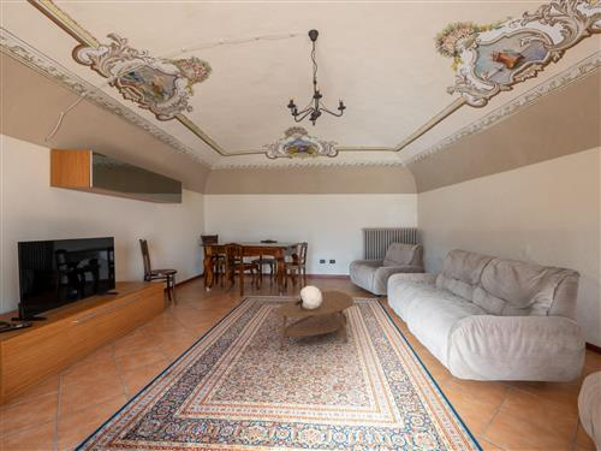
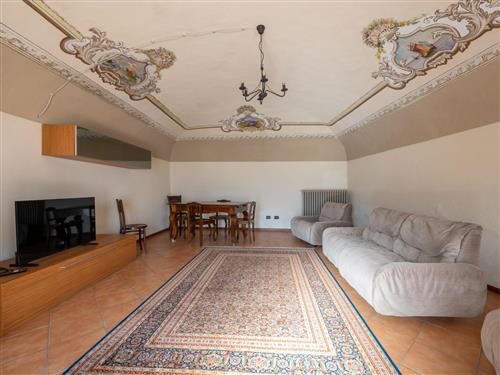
- coffee table (322, 319)
- decorative sphere (307, 298)
